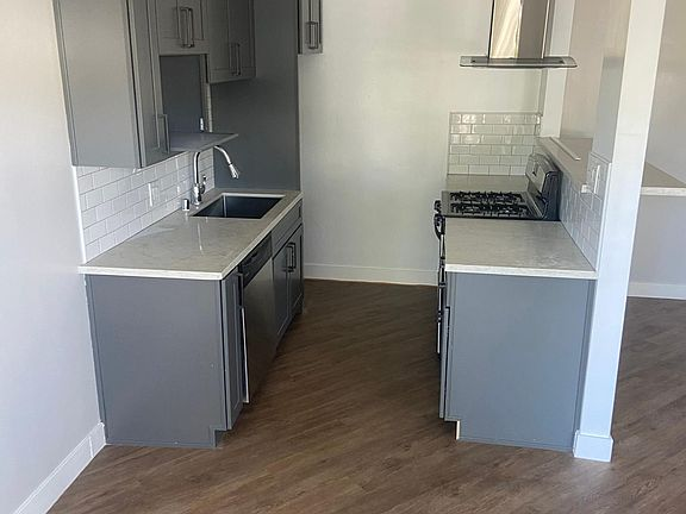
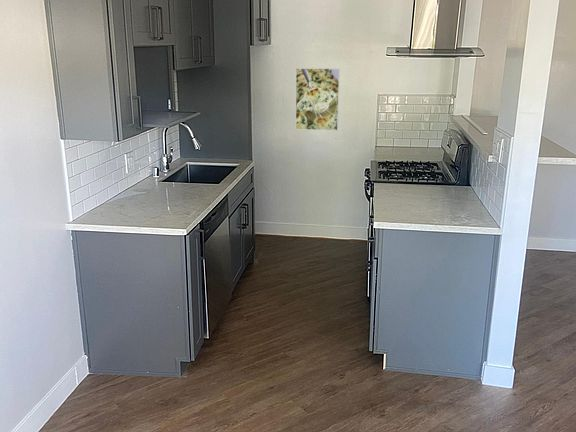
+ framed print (317, 99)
